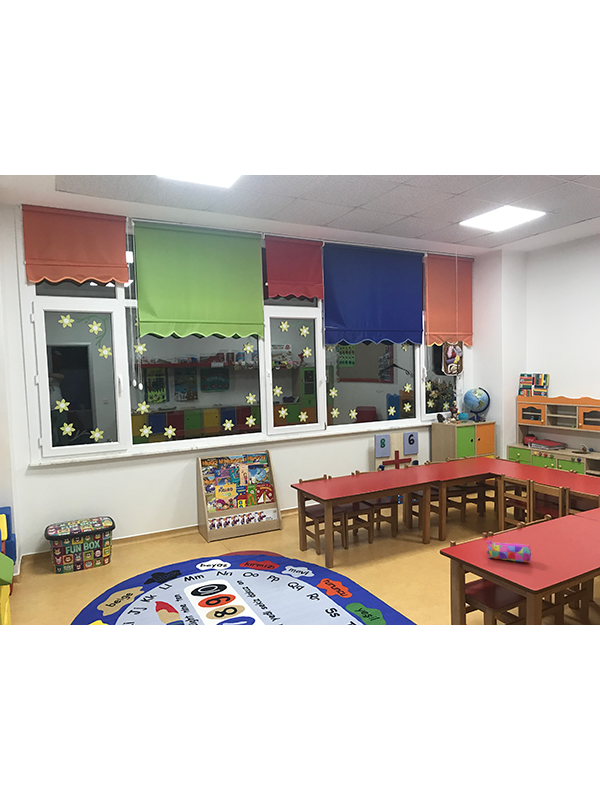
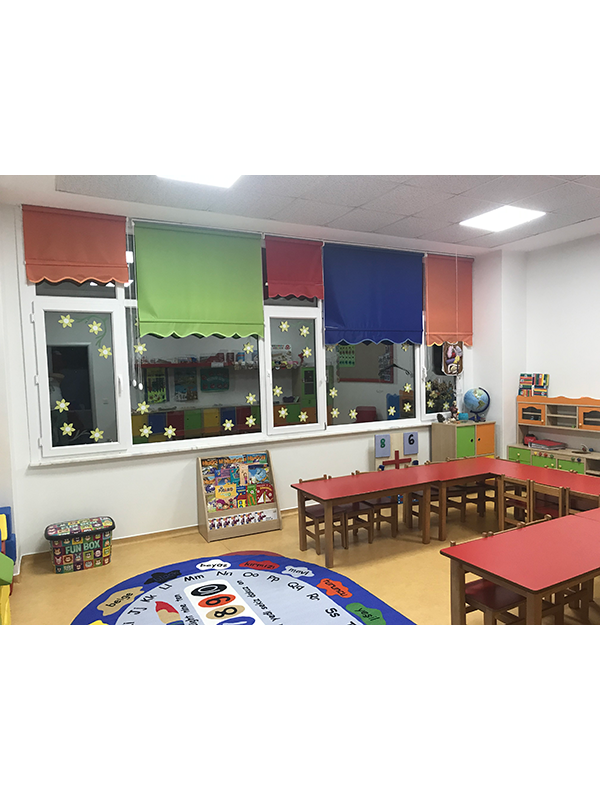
- pencil case (508, 551)
